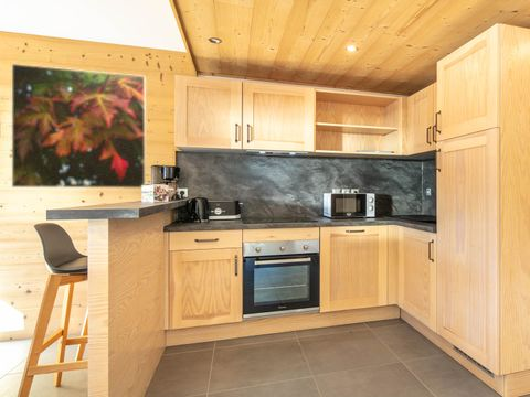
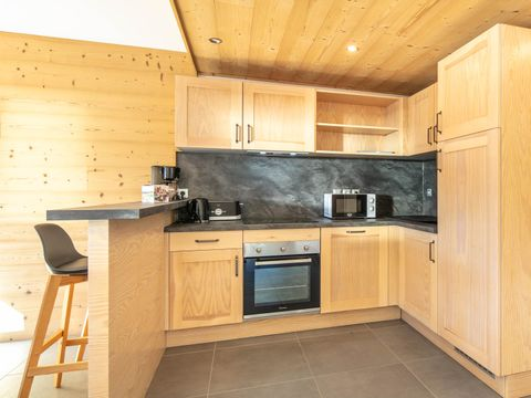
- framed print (82, 129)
